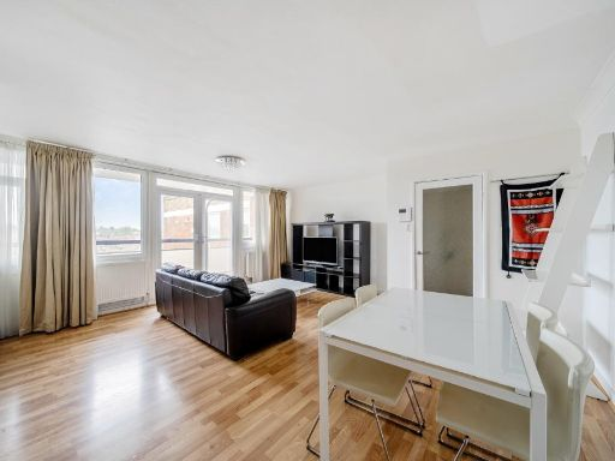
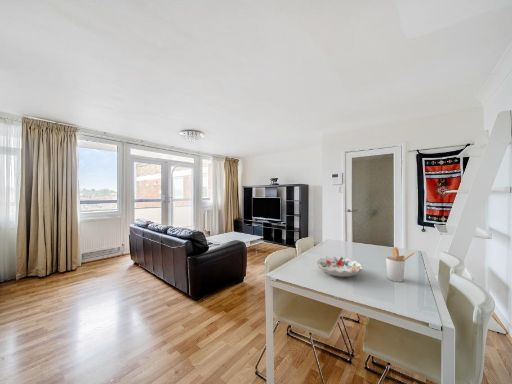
+ utensil holder (400, 264)
+ decorative bowl (338, 267)
